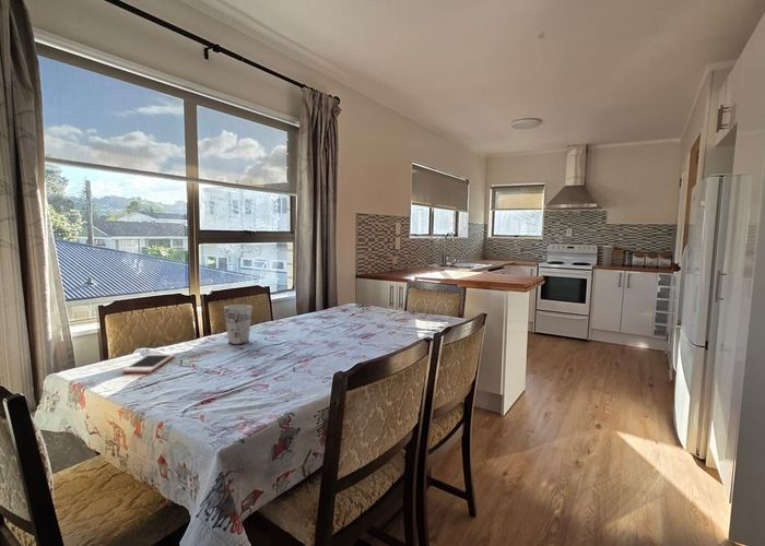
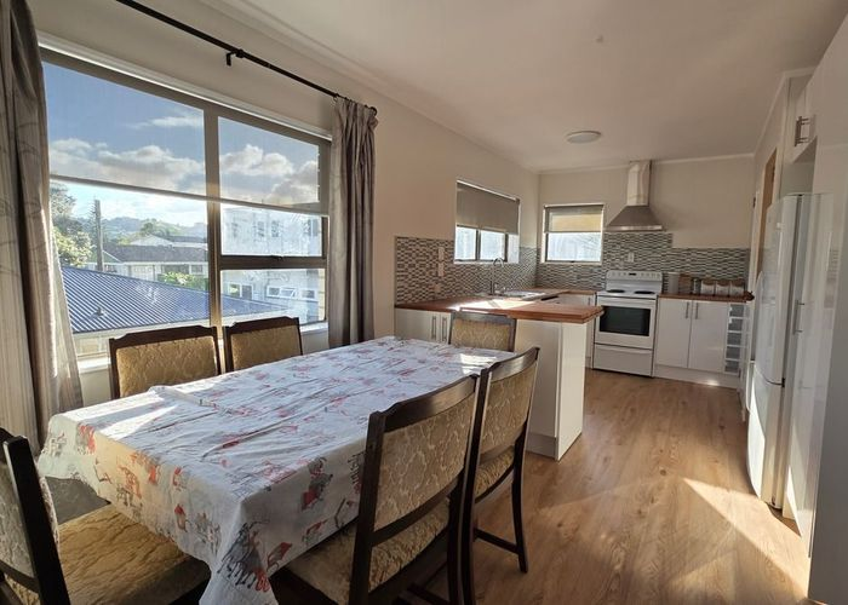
- cup (238, 324)
- cell phone (150, 361)
